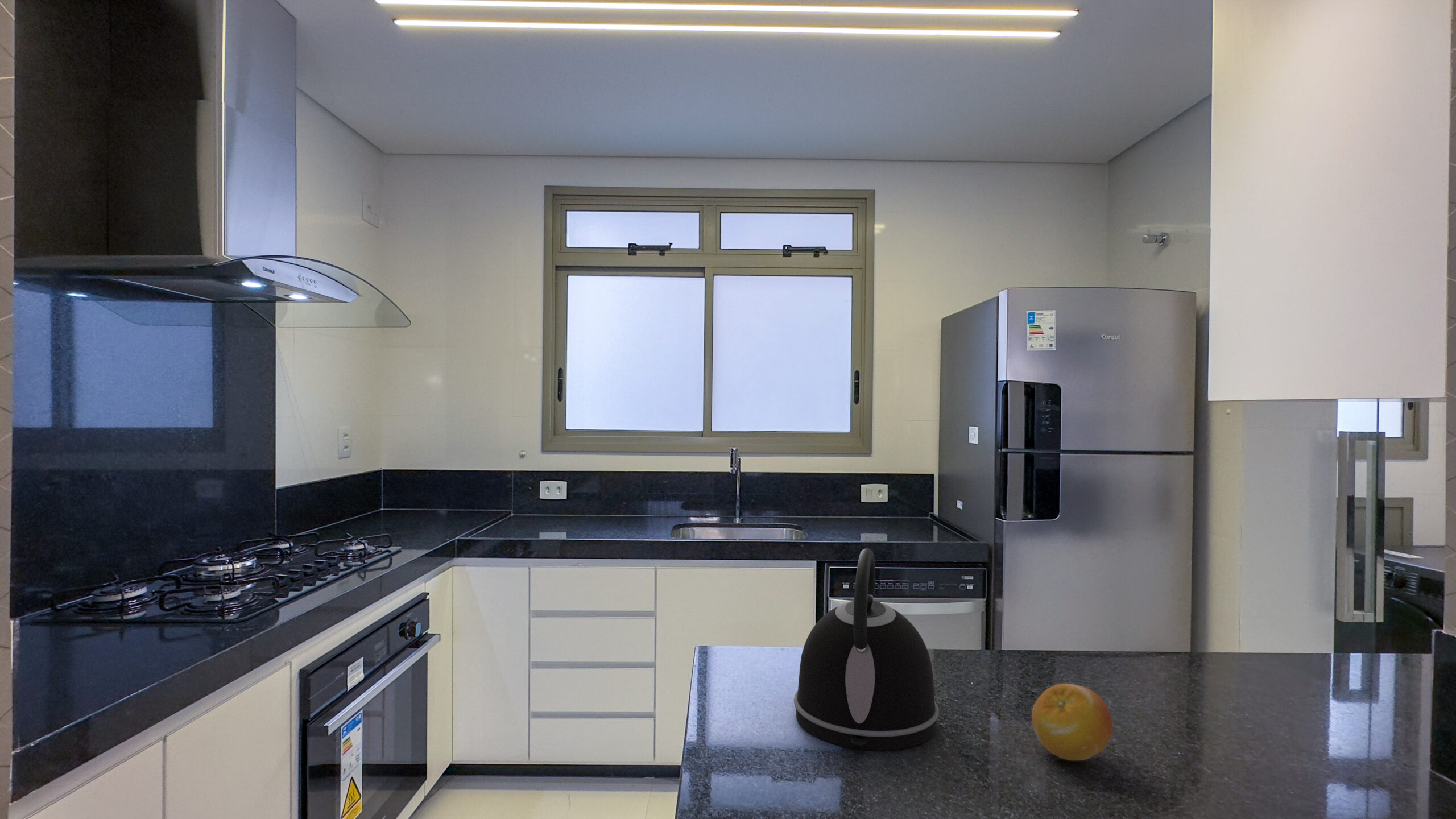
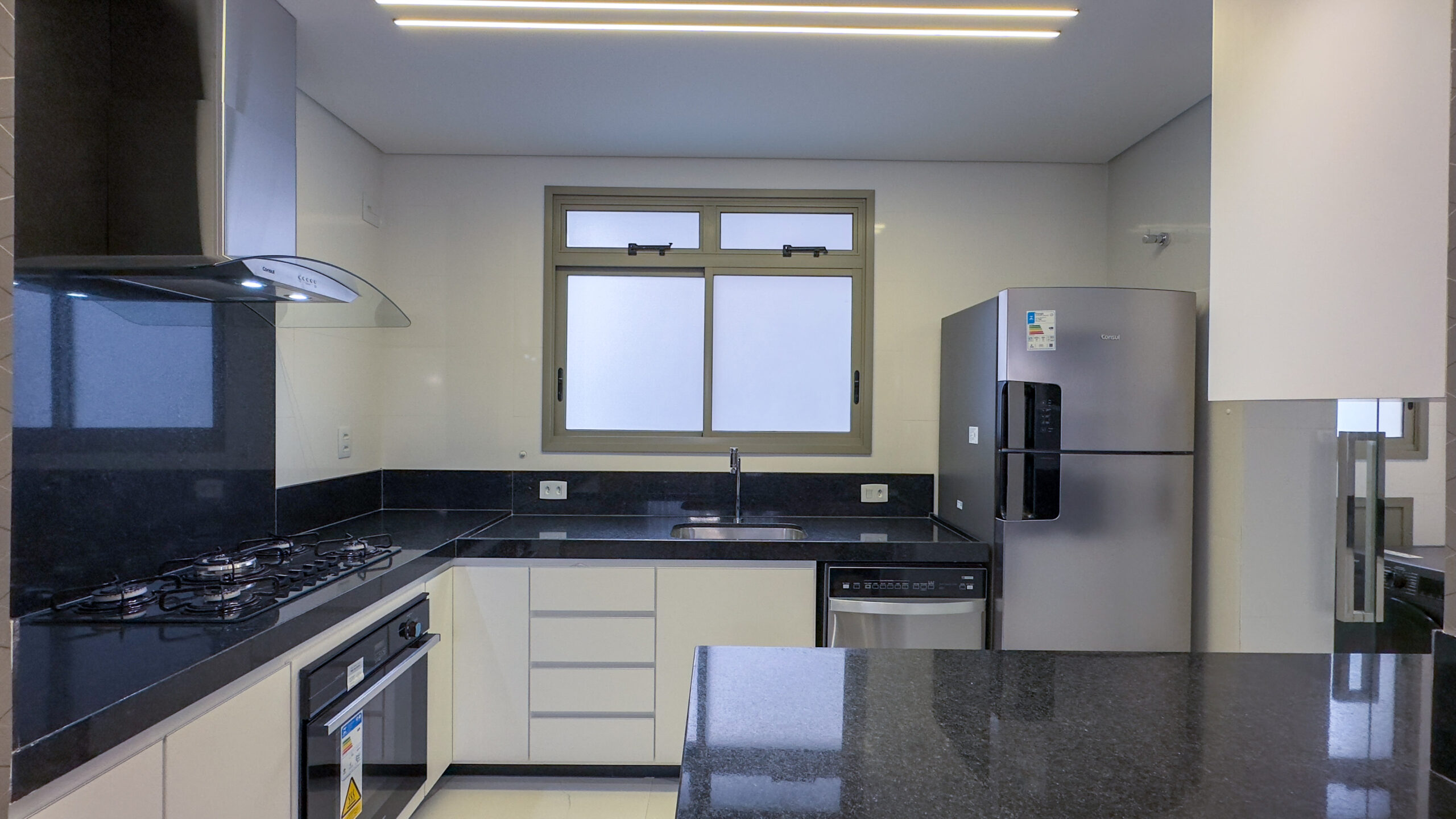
- kettle (866, 634)
- fruit (1071, 721)
